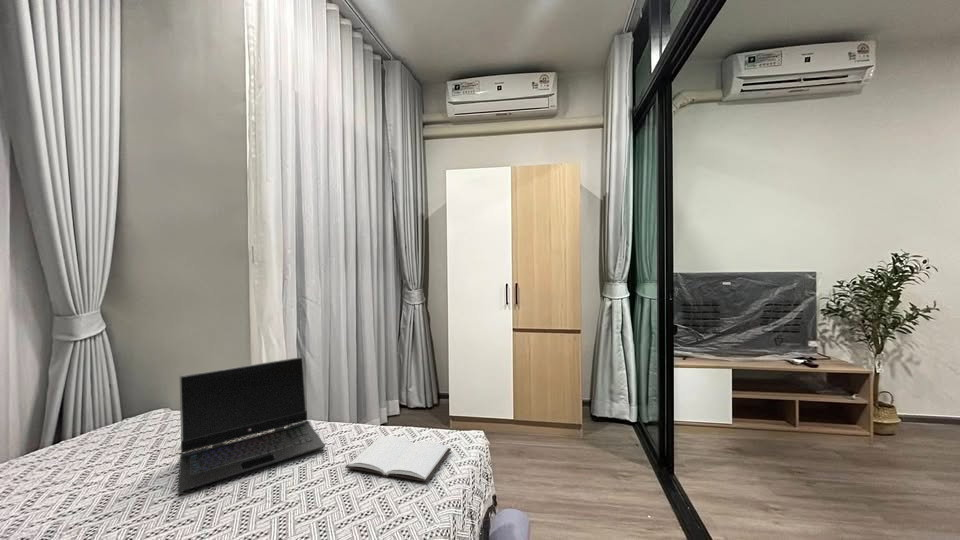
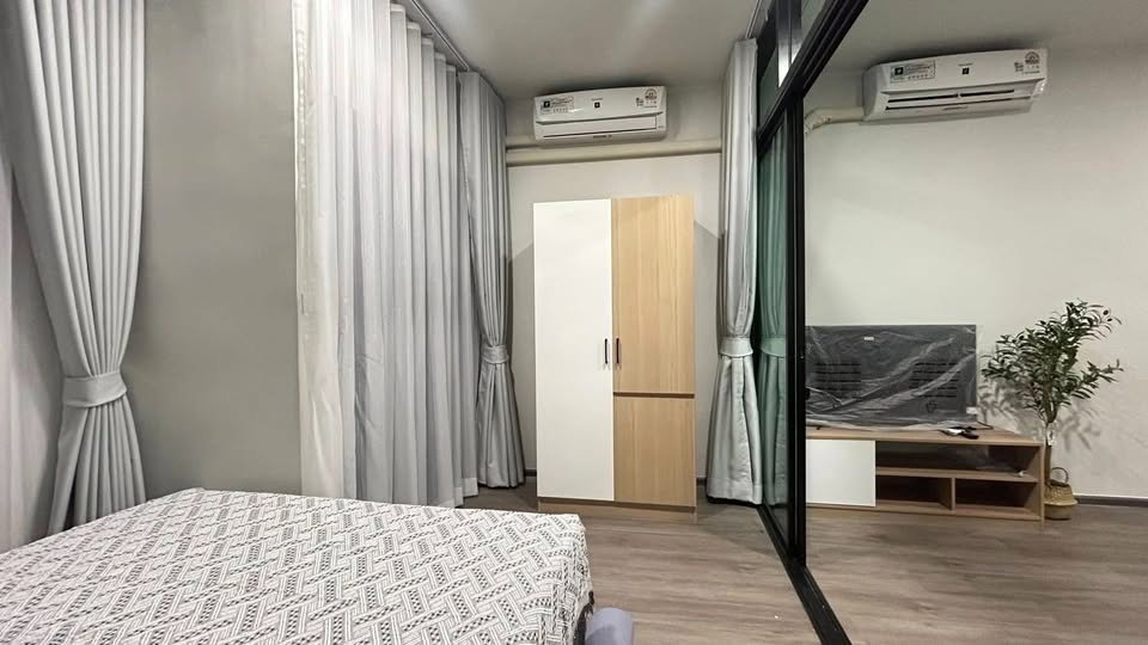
- laptop computer (252, 413)
- book (400, 456)
